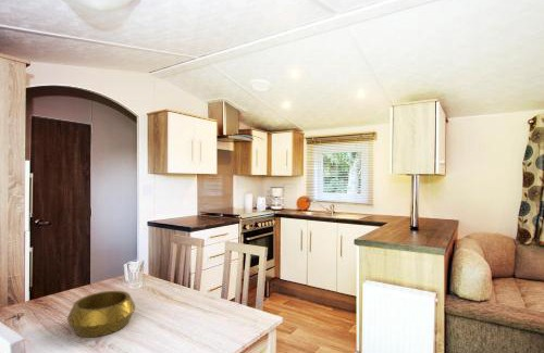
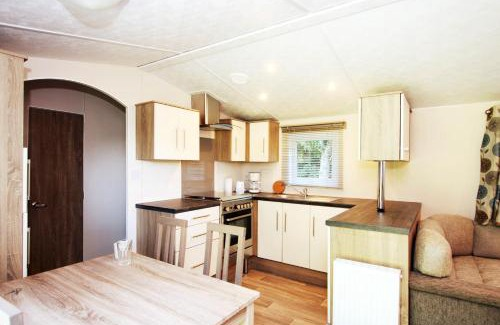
- decorative bowl (102, 312)
